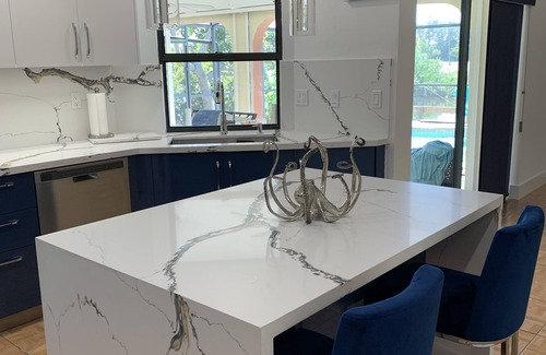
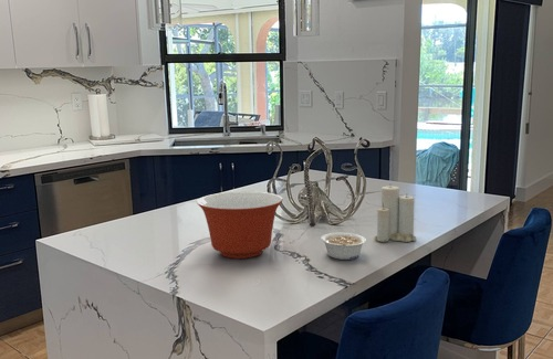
+ legume (344, 245)
+ mixing bowl (240, 225)
+ candle (393, 210)
